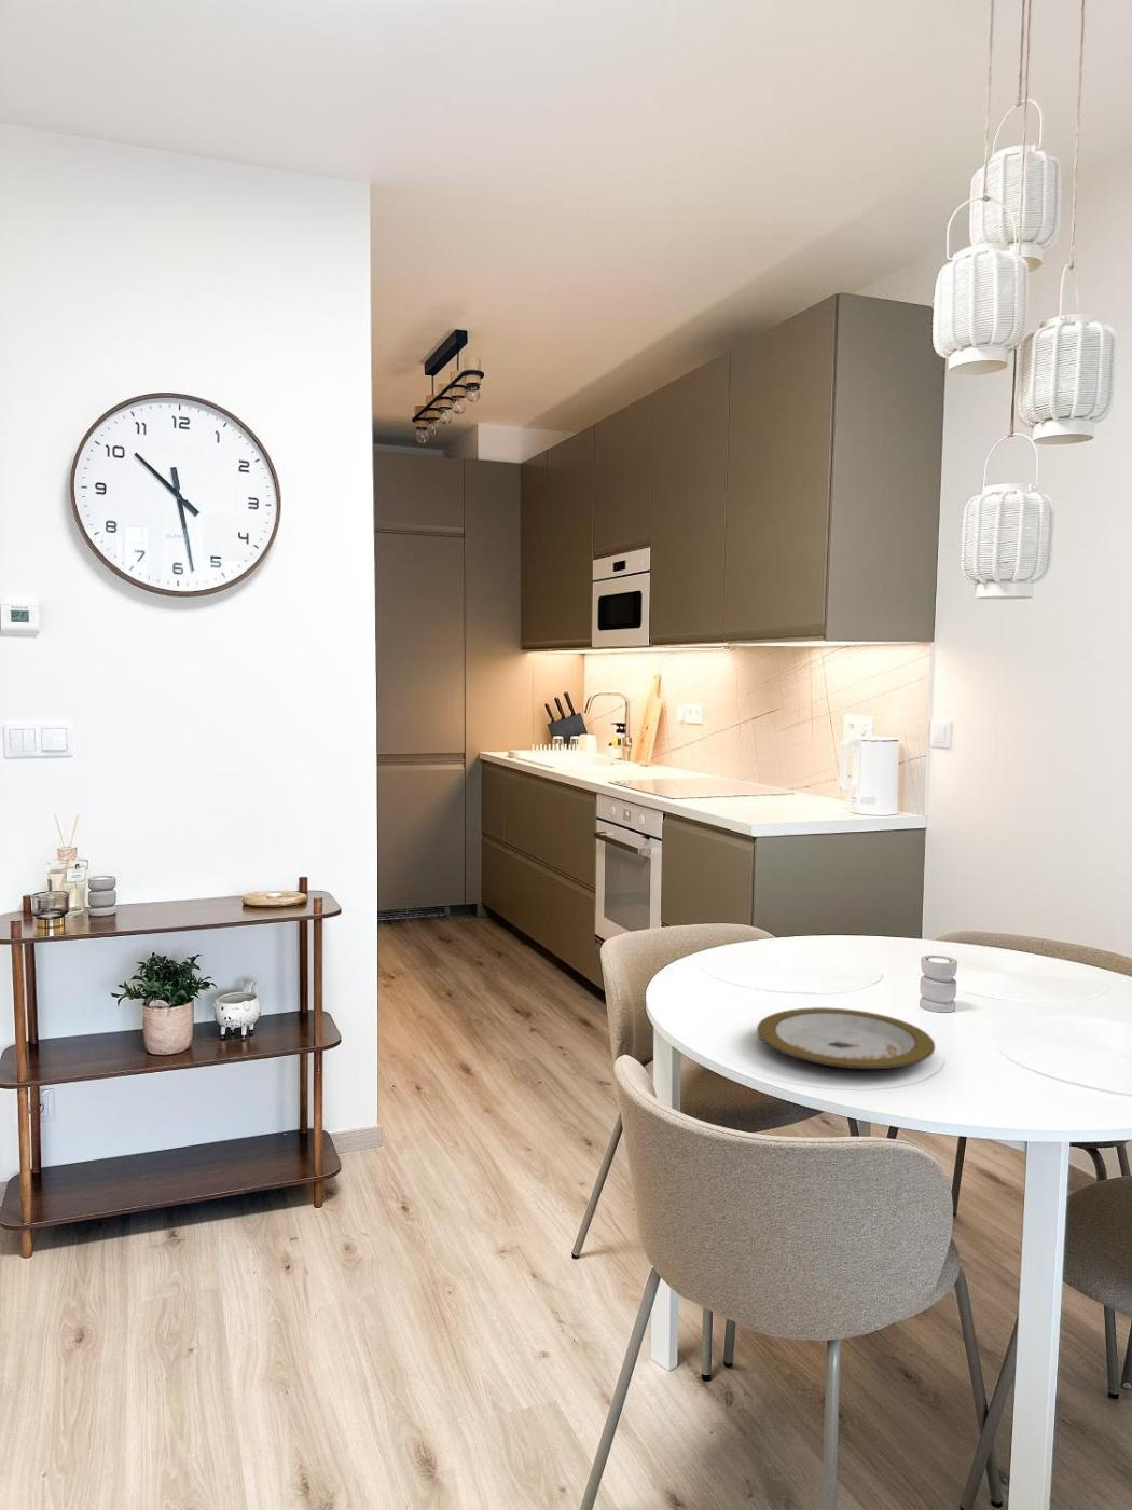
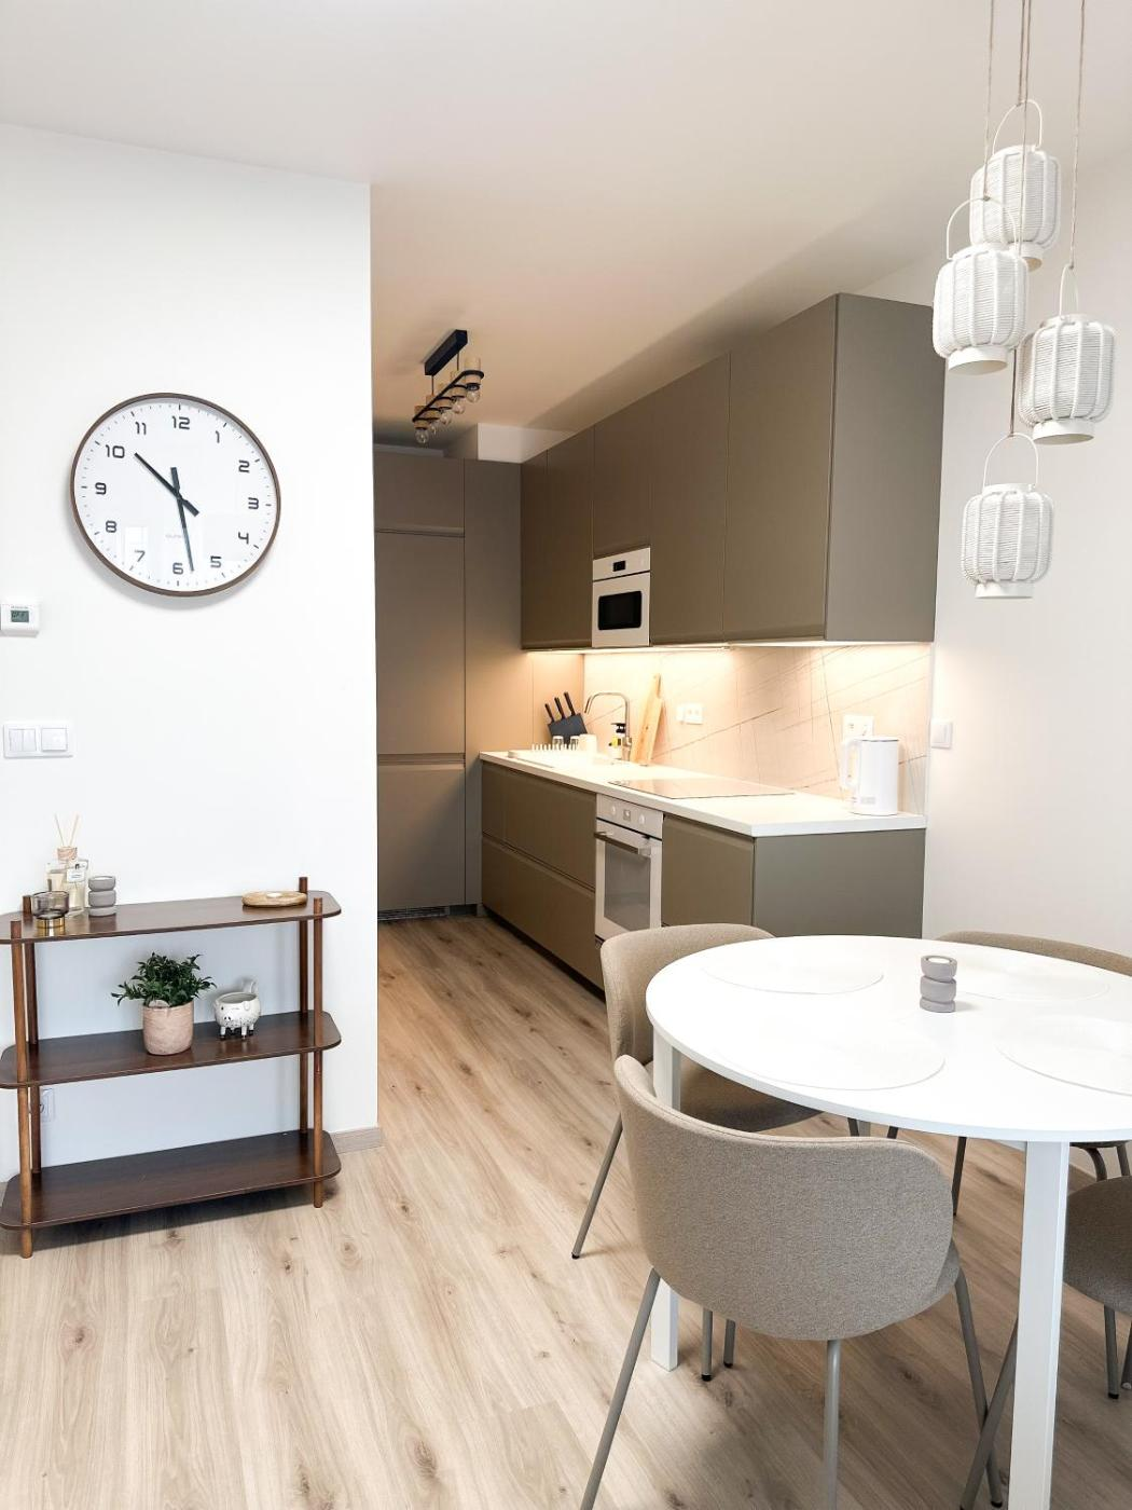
- plate (843, 1040)
